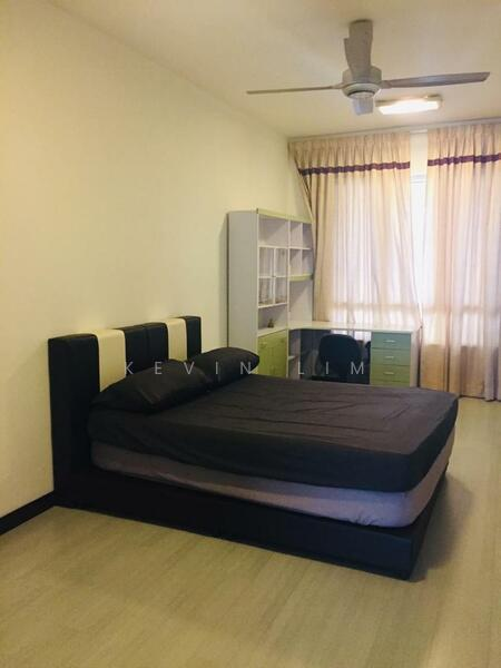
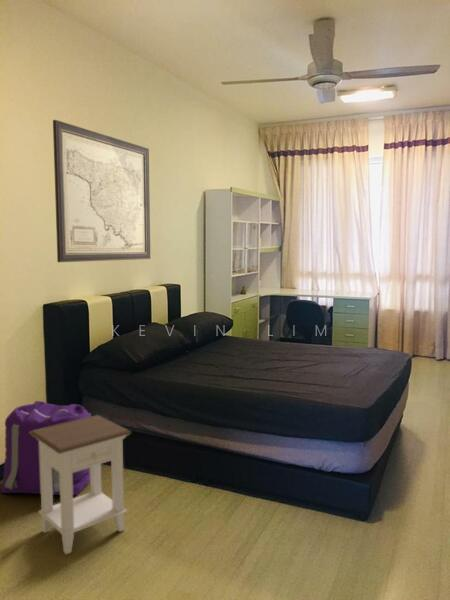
+ nightstand (90, 481)
+ backpack (38, 445)
+ wall art (108, 199)
